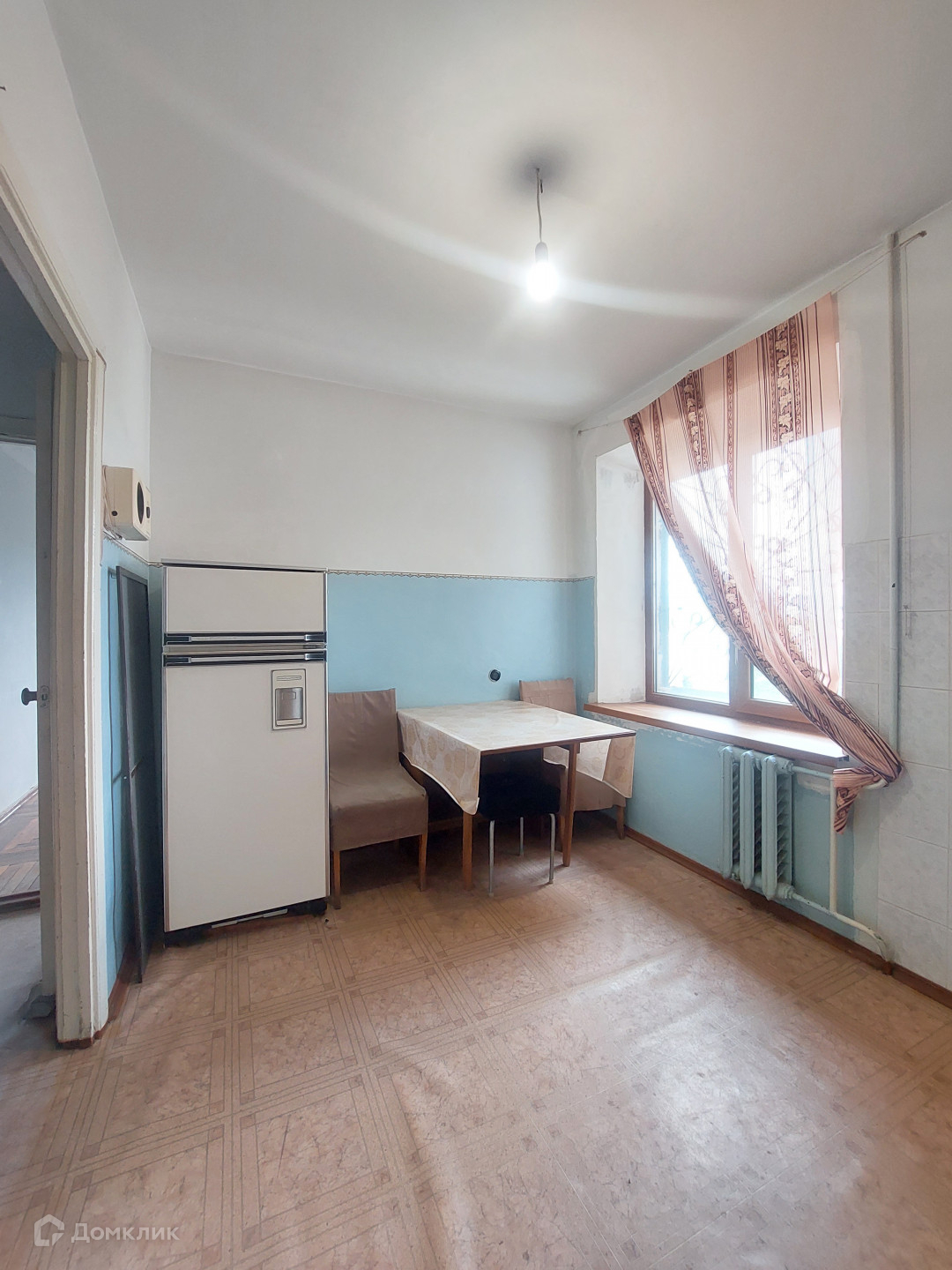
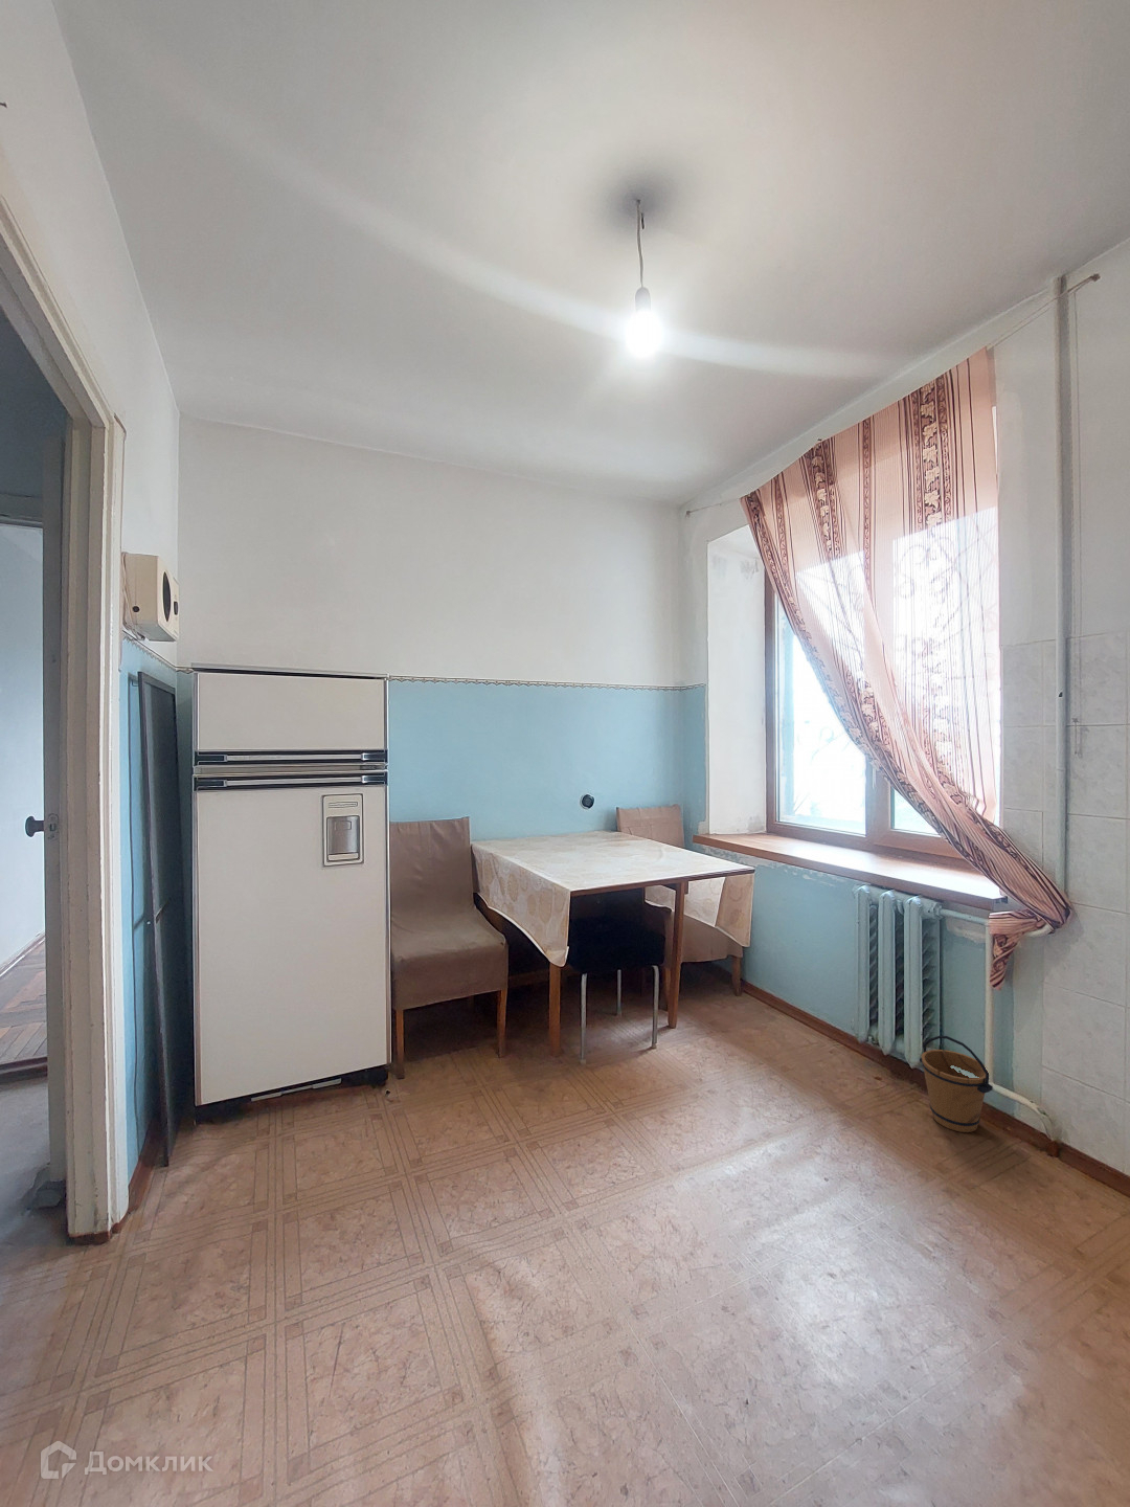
+ bucket (954, 1080)
